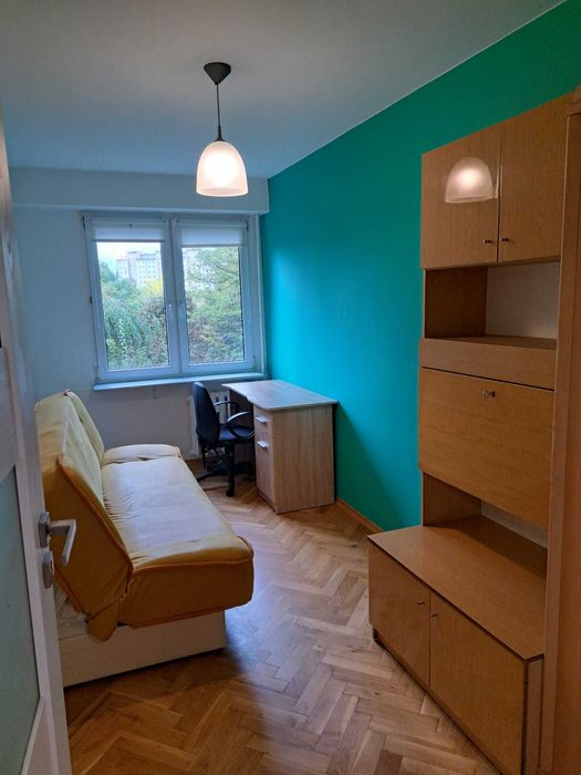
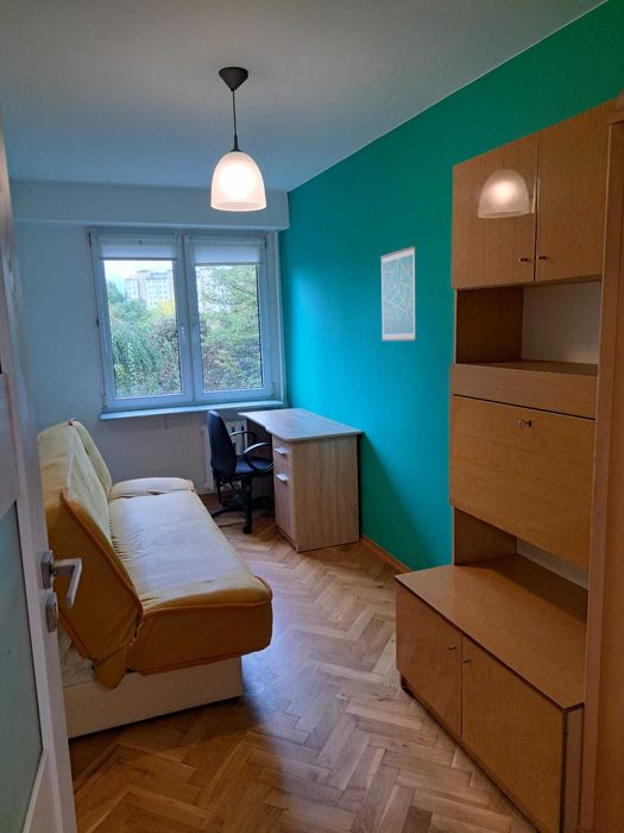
+ wall art (397, 296)
